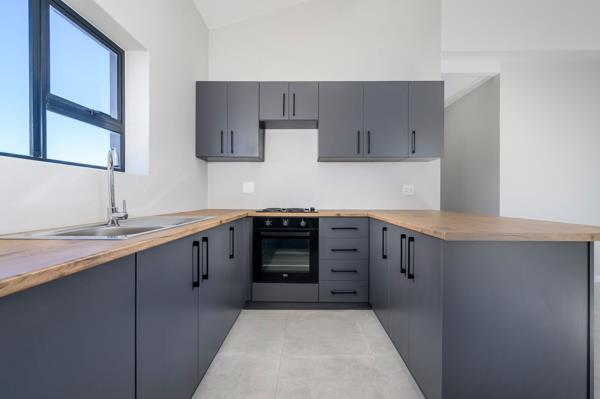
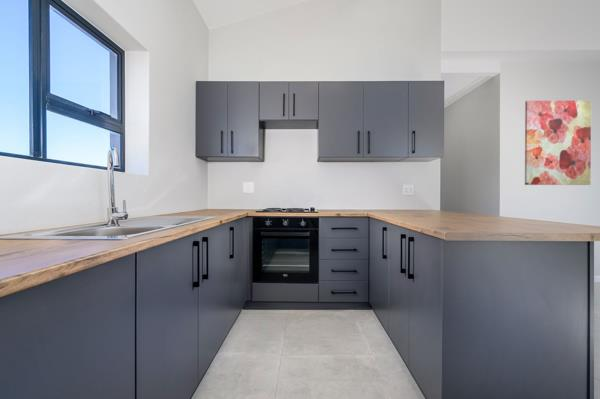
+ wall art (557, 142)
